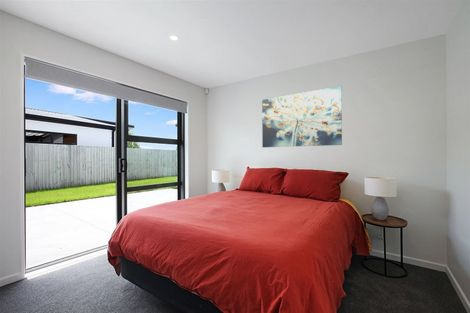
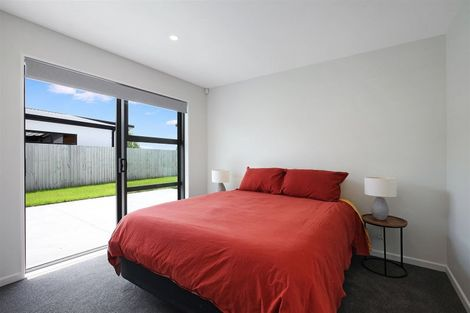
- wall art (297, 120)
